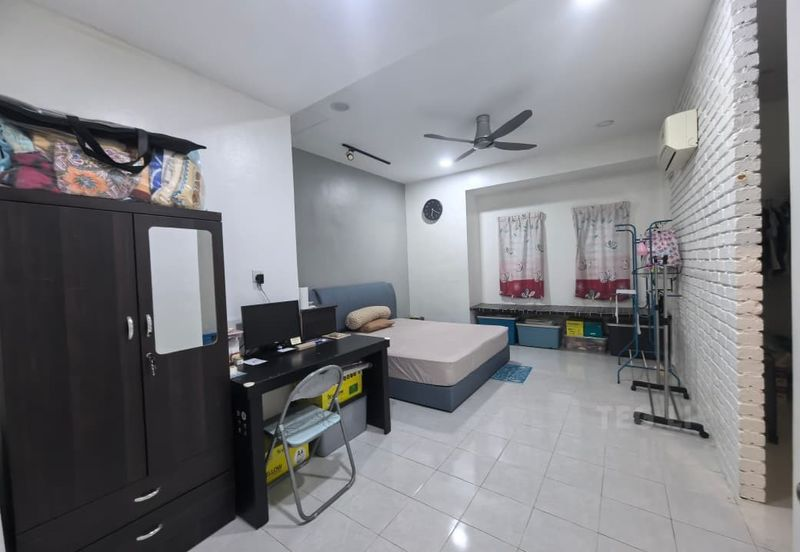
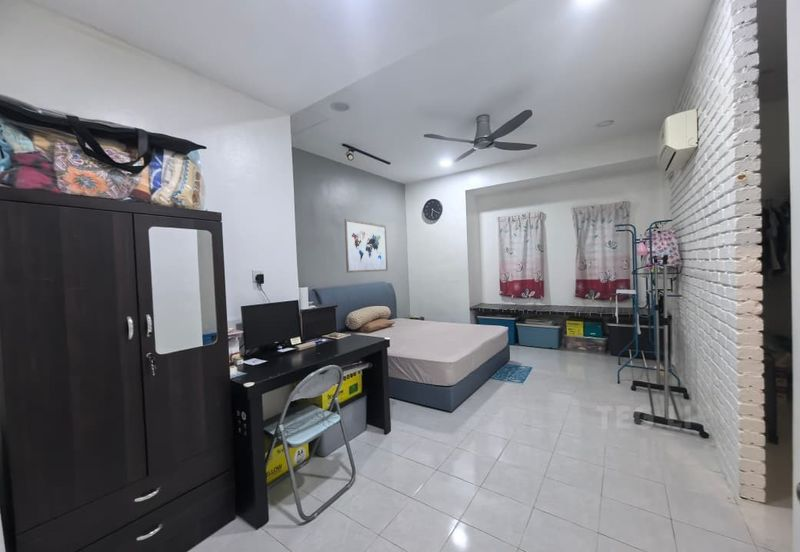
+ wall art (368, 247)
